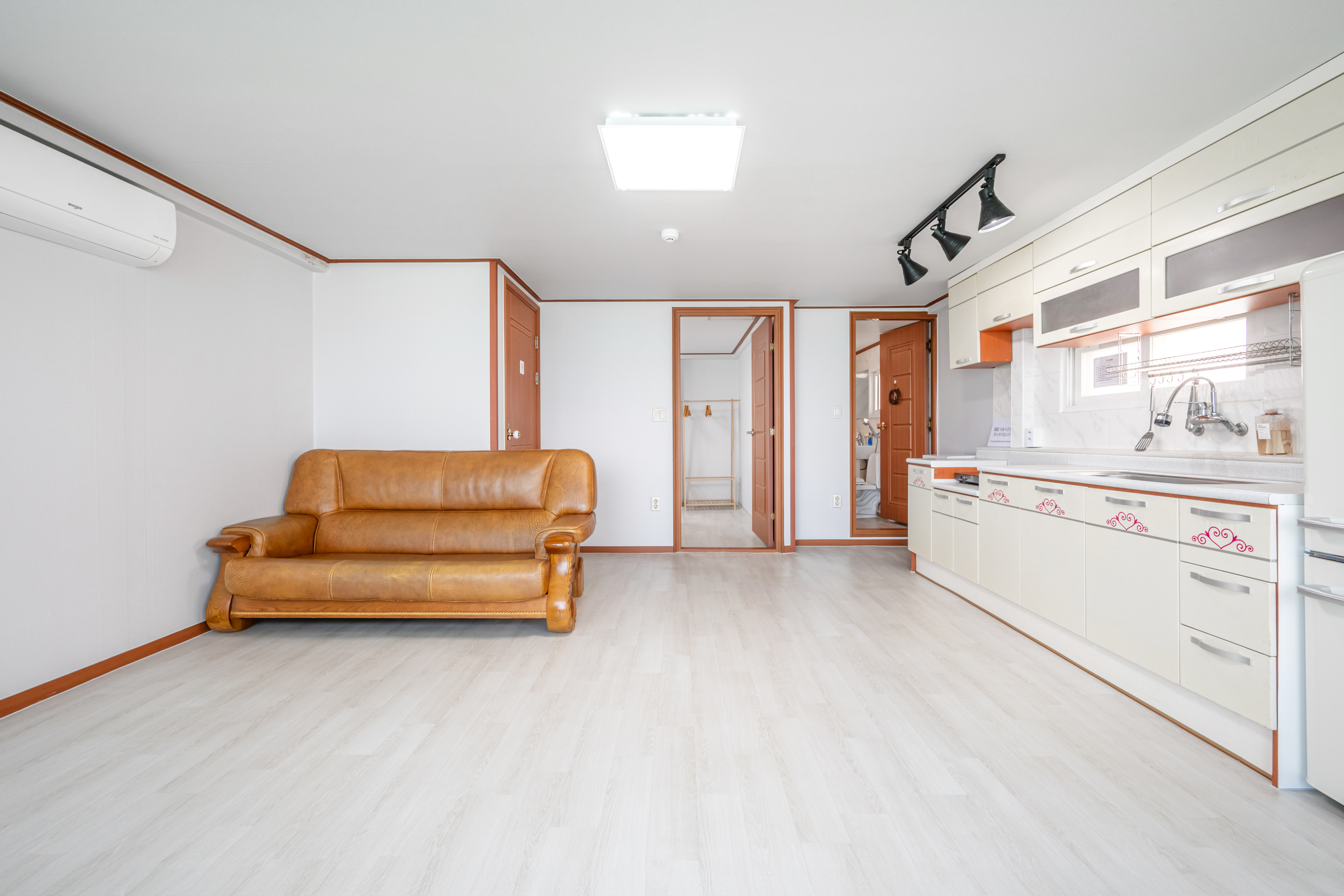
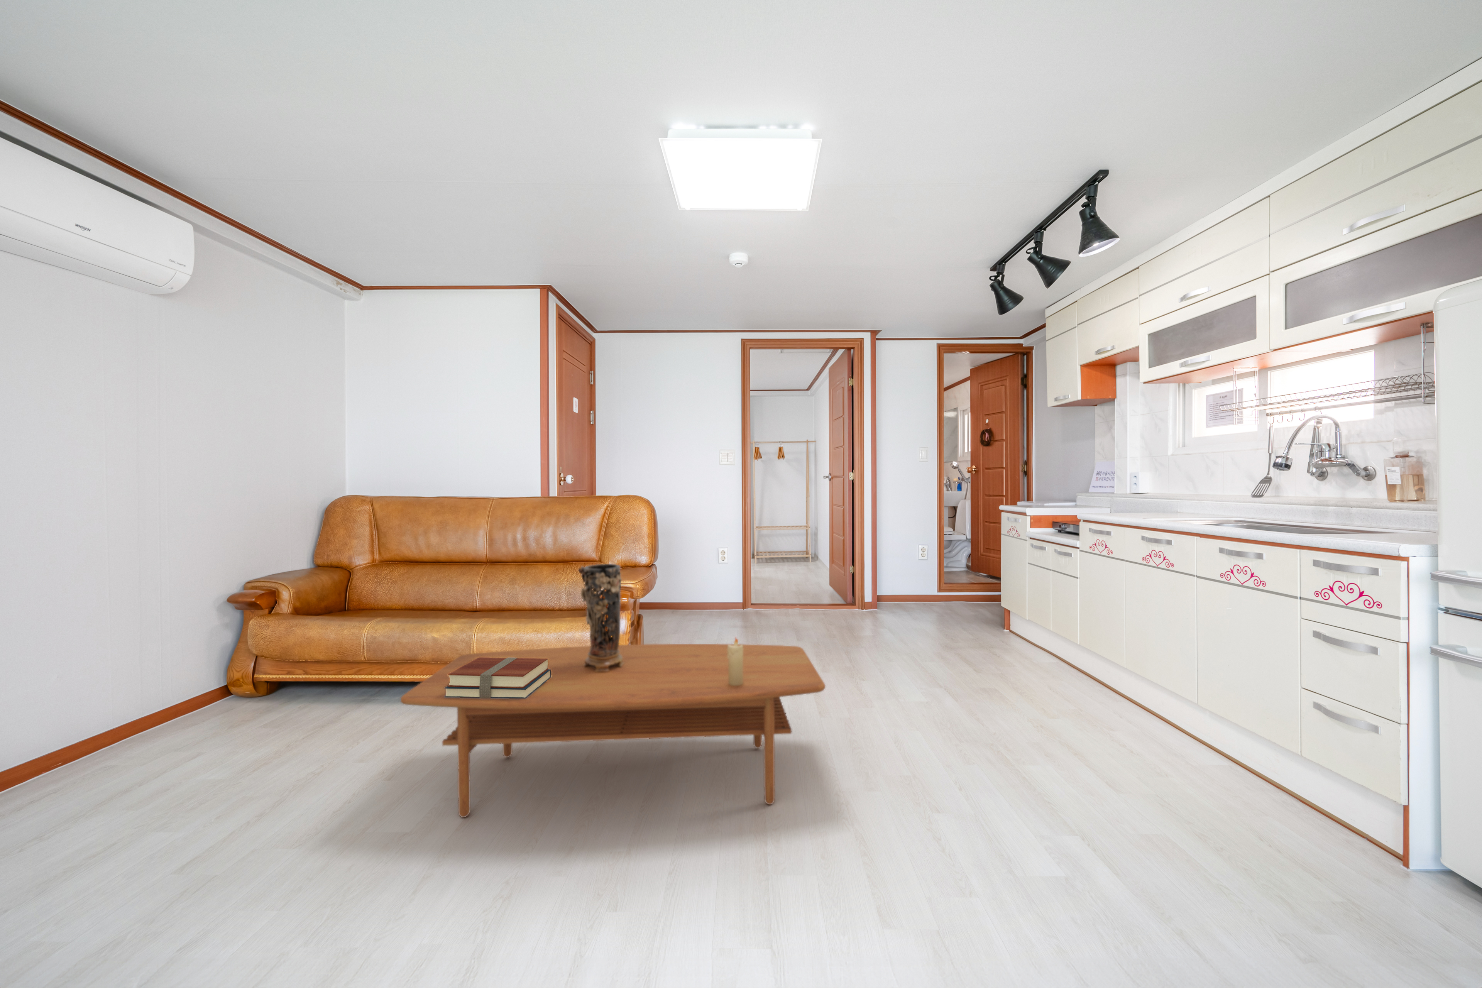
+ books (501, 675)
+ candle (735, 659)
+ coffee table (627, 723)
+ decorative vase (601, 615)
